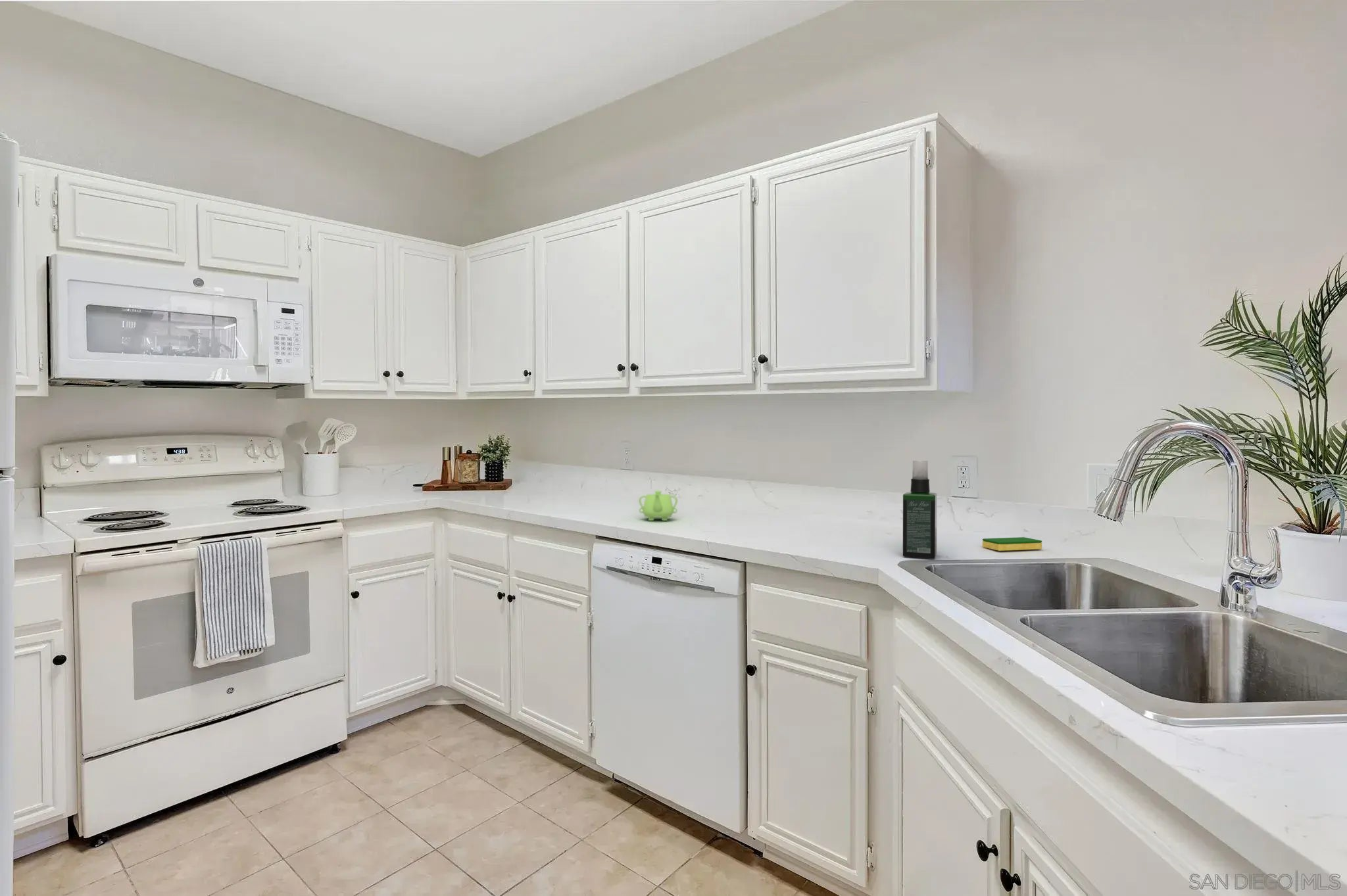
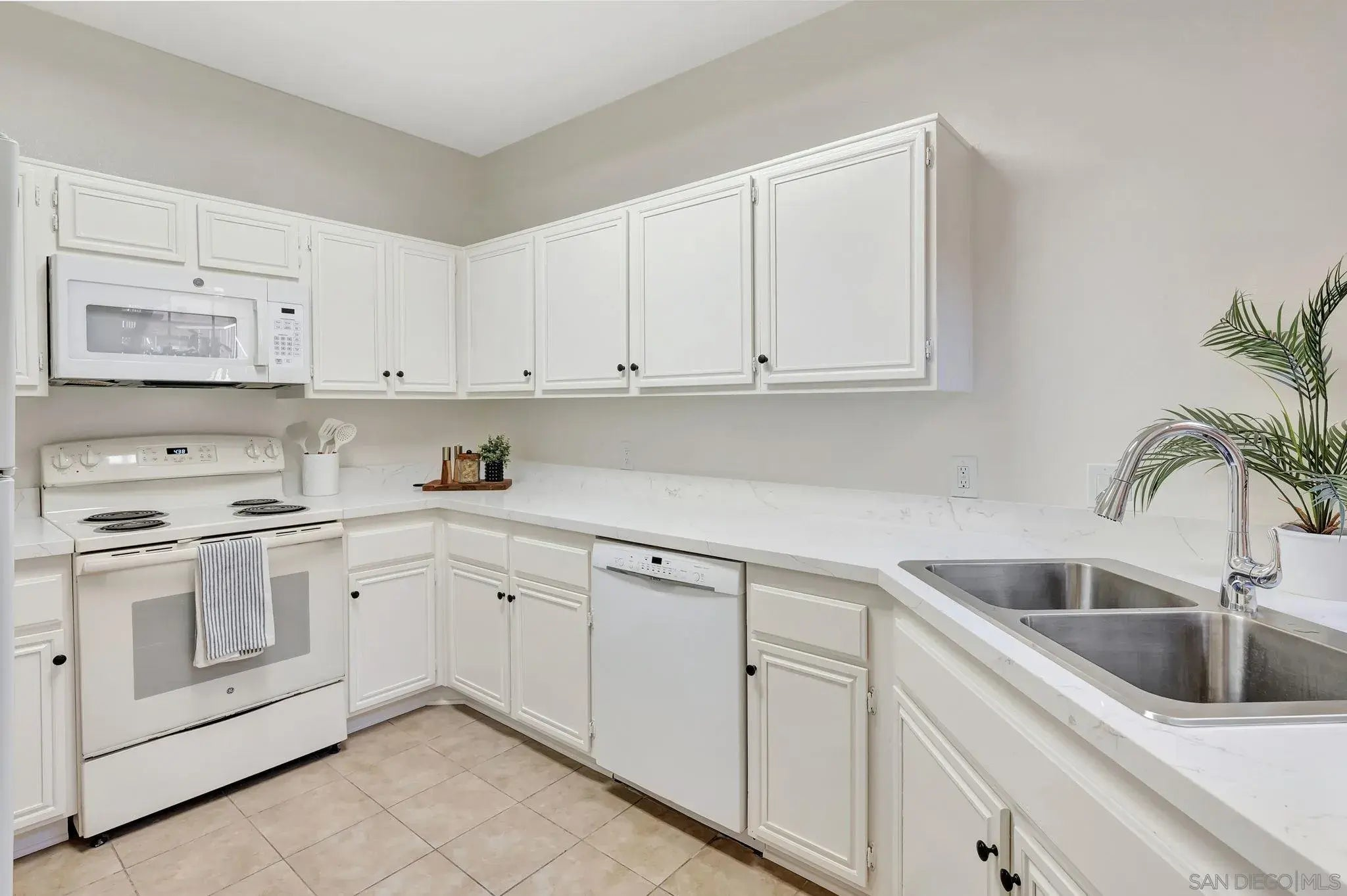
- teapot (658, 505)
- spray bottle (919, 507)
- dish sponge (1012, 544)
